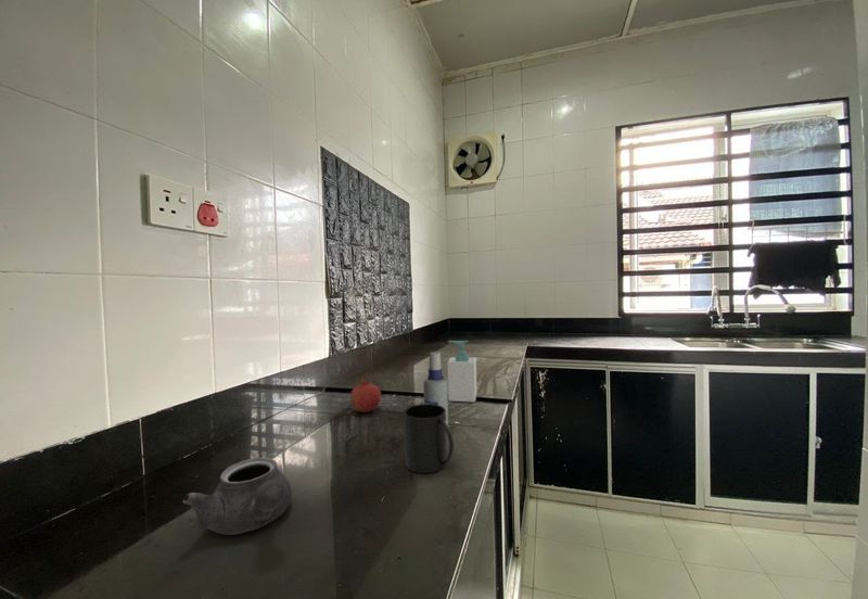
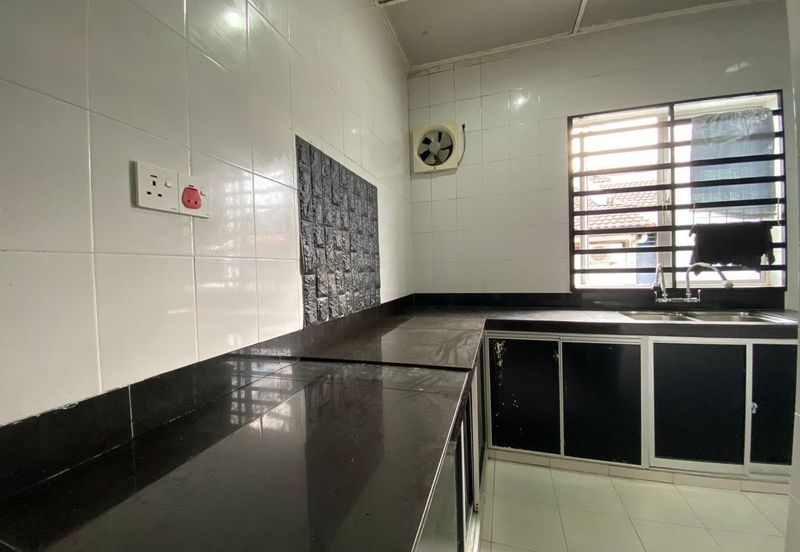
- teapot (250, 496)
- fruit (366, 394)
- soap bottle (461, 369)
- mug (430, 438)
- spray bottle (435, 391)
